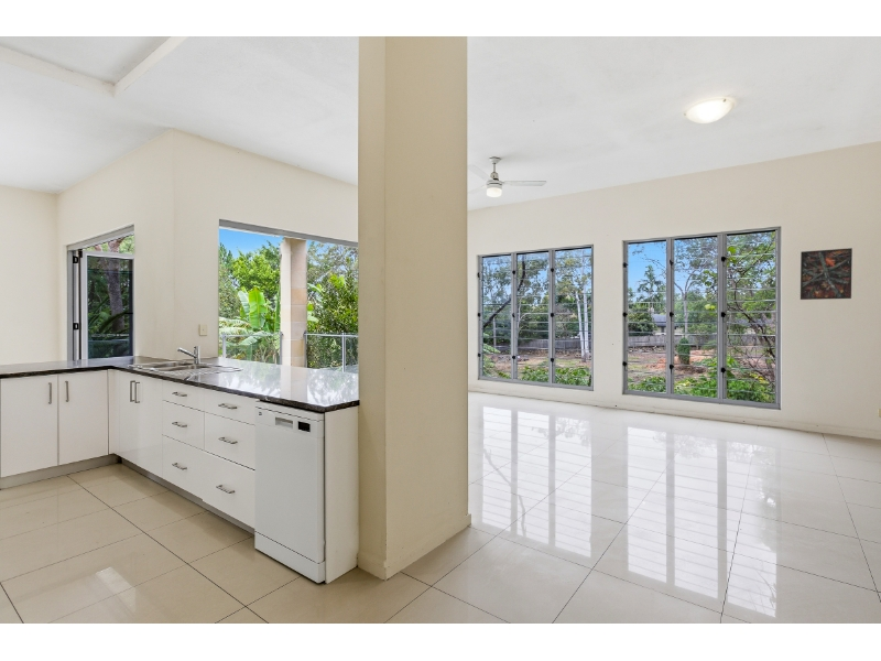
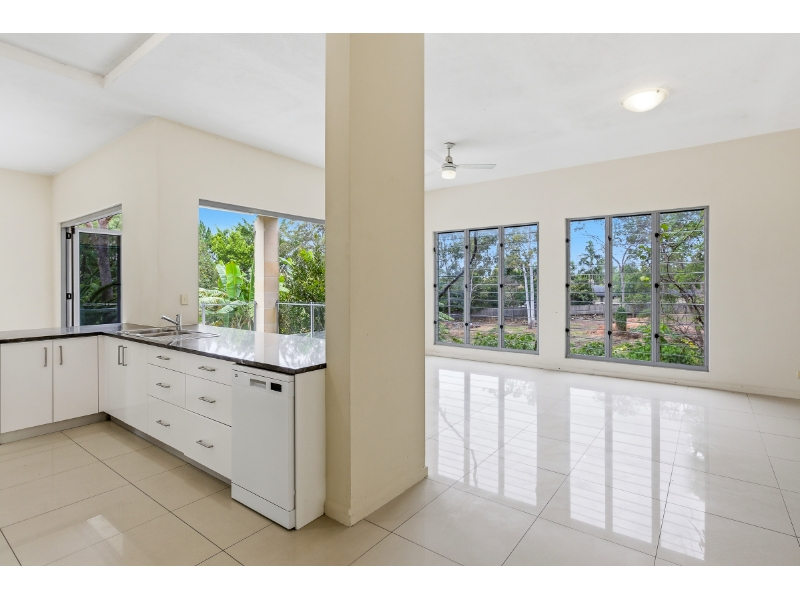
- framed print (825, 274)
